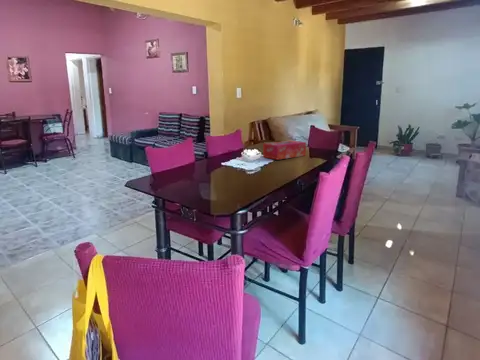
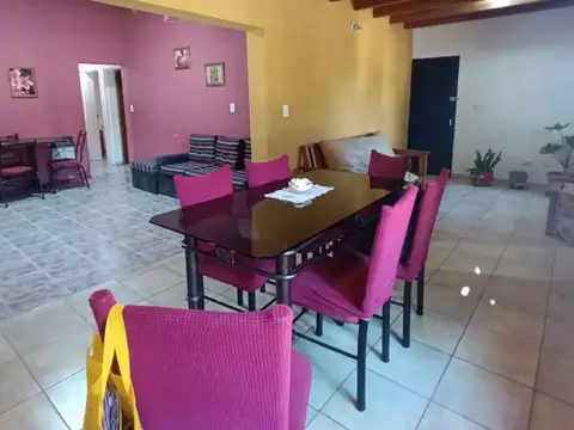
- tissue box (284, 149)
